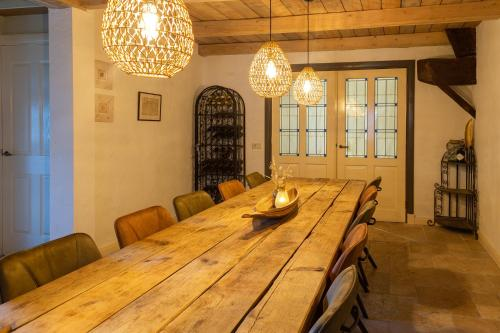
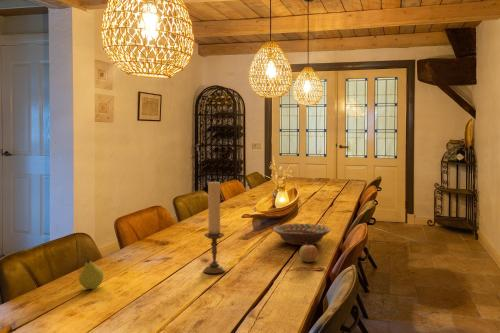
+ fruit (308, 252)
+ decorative bowl (301, 235)
+ fruit (91, 272)
+ candle holder (214, 225)
